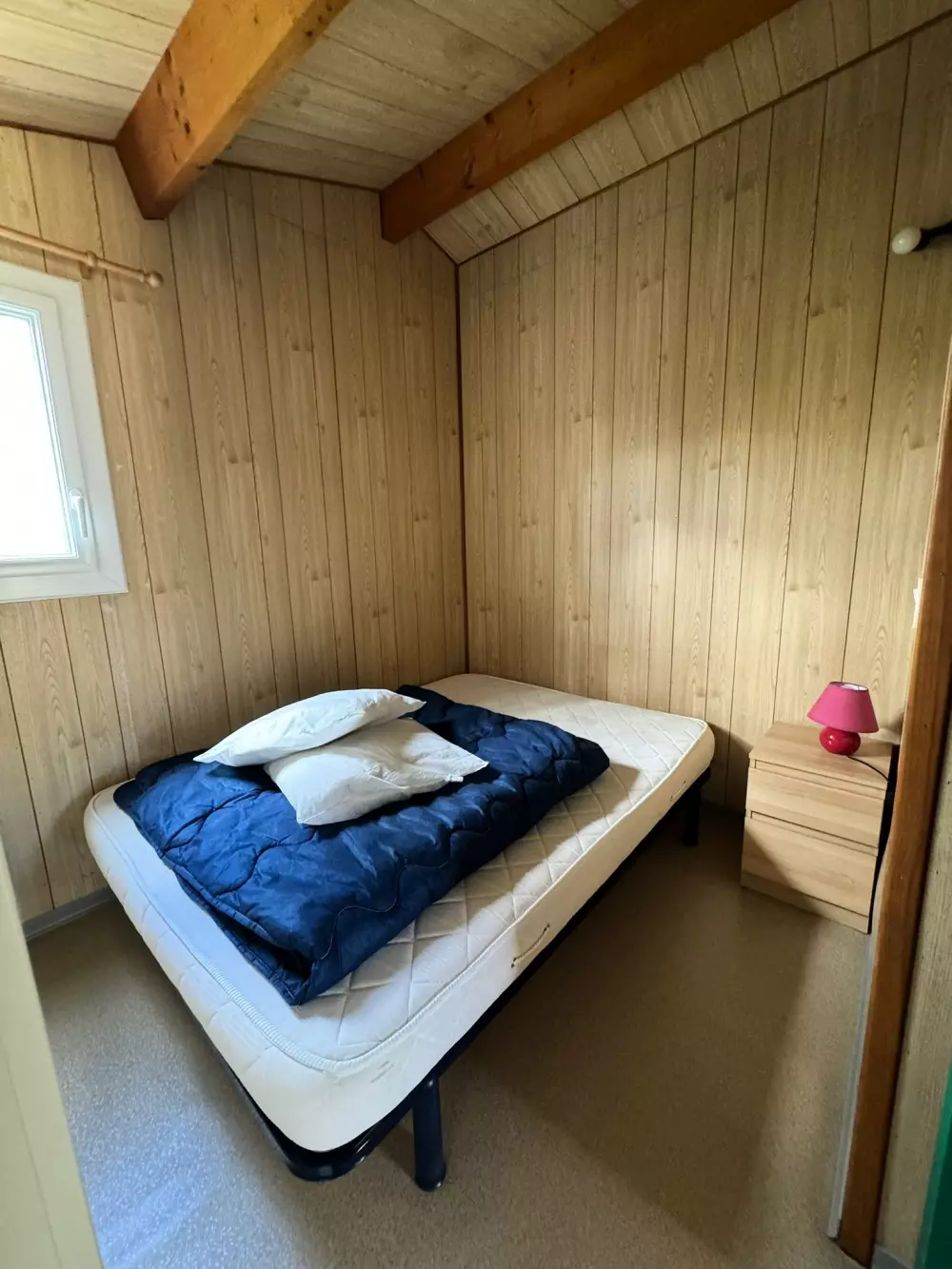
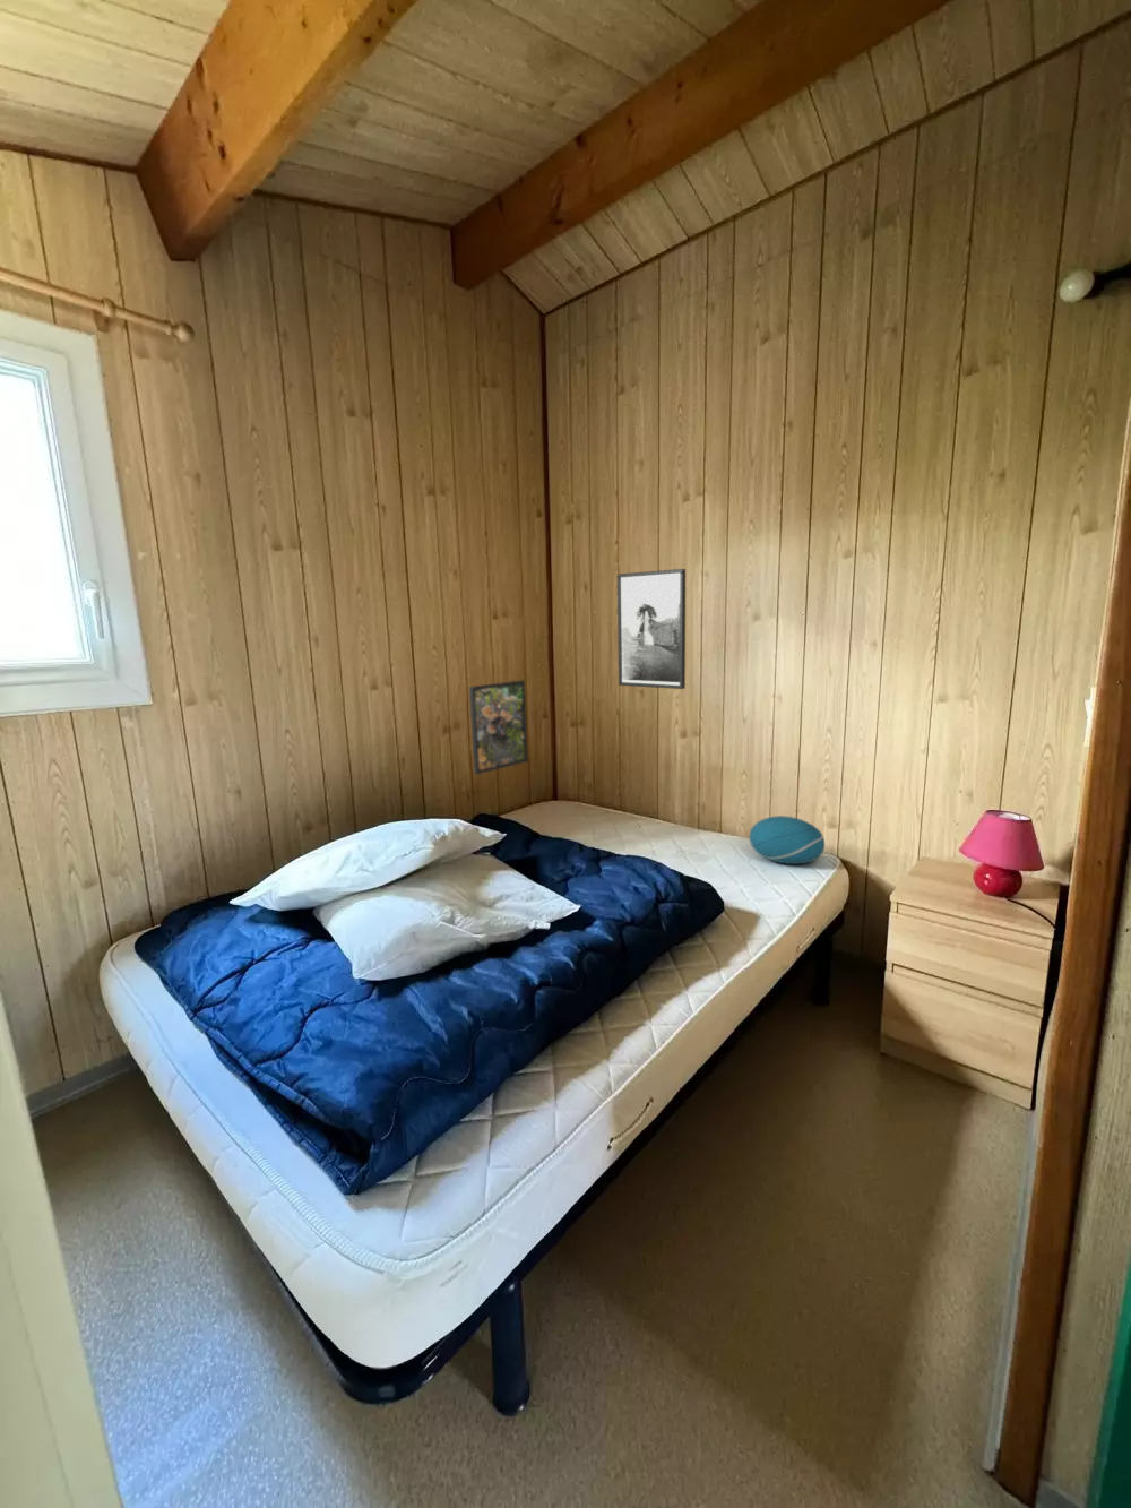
+ cushion (786, 838)
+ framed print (500, 725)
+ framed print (650, 630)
